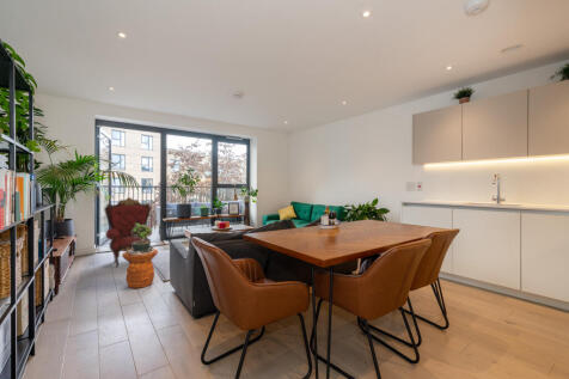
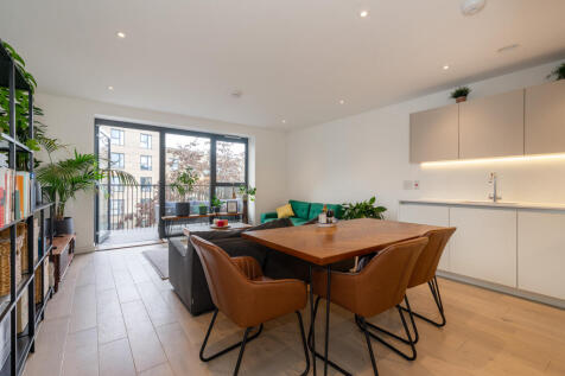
- side table (140, 268)
- armchair (129, 230)
- potted plant (142, 237)
